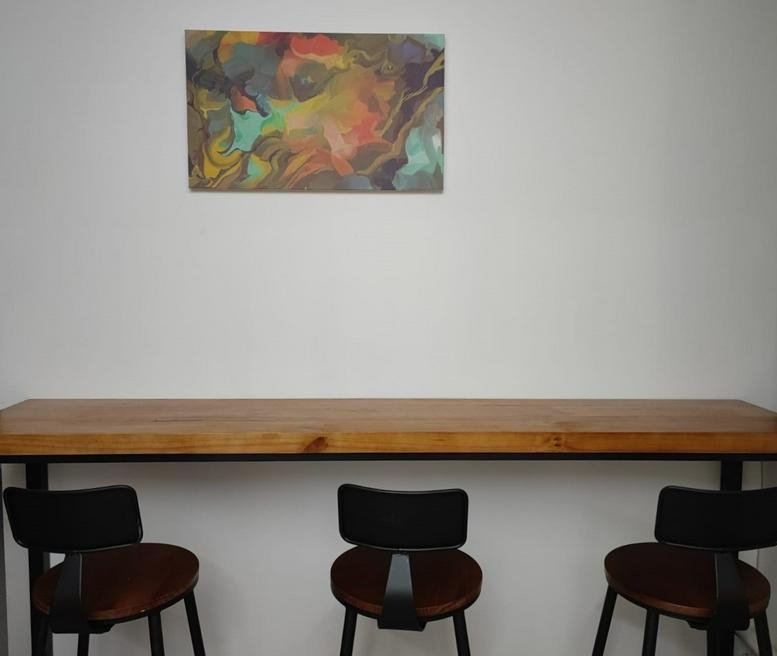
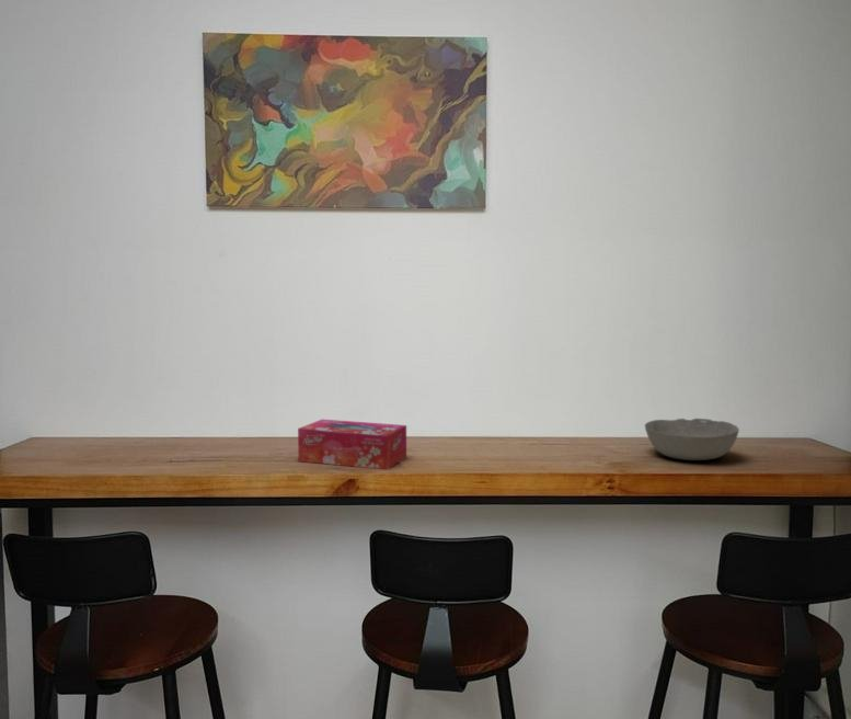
+ tissue box (353, 443)
+ bowl (690, 440)
